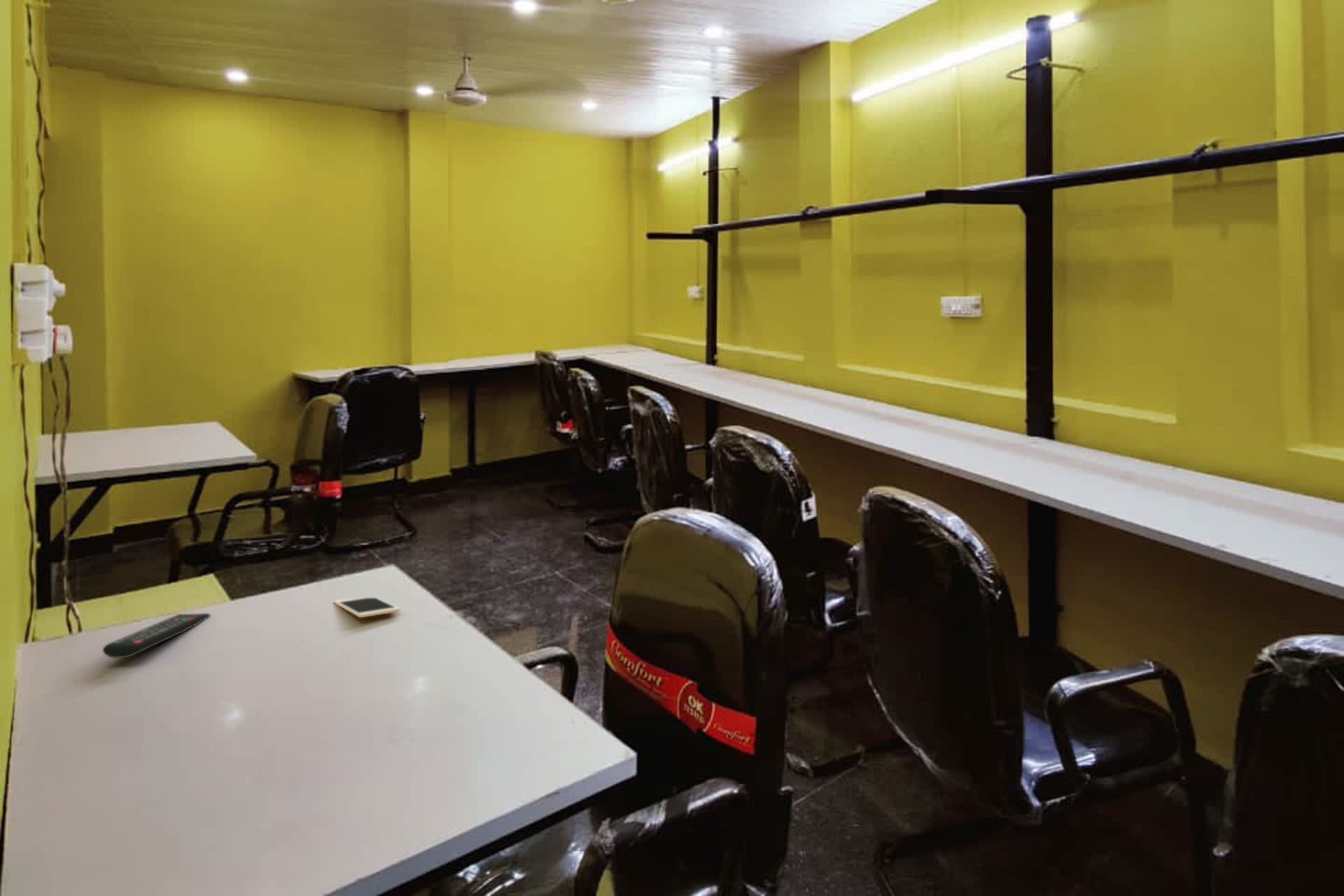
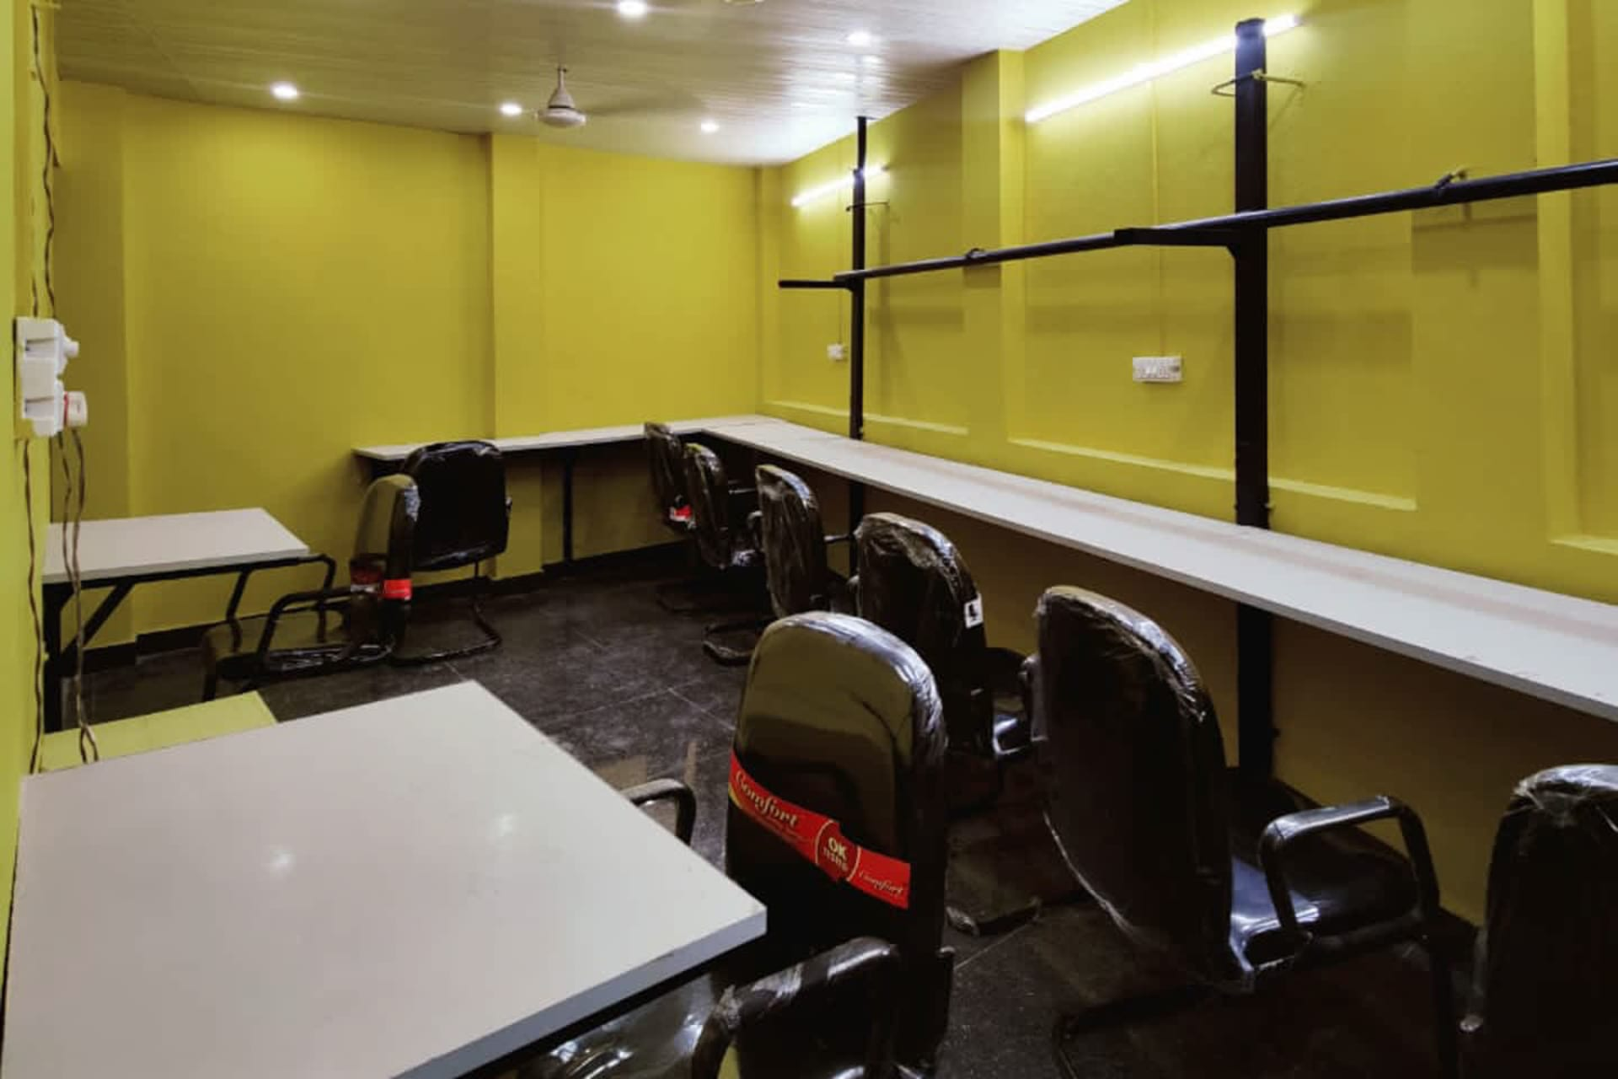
- cell phone (366, 606)
- remote control (161, 633)
